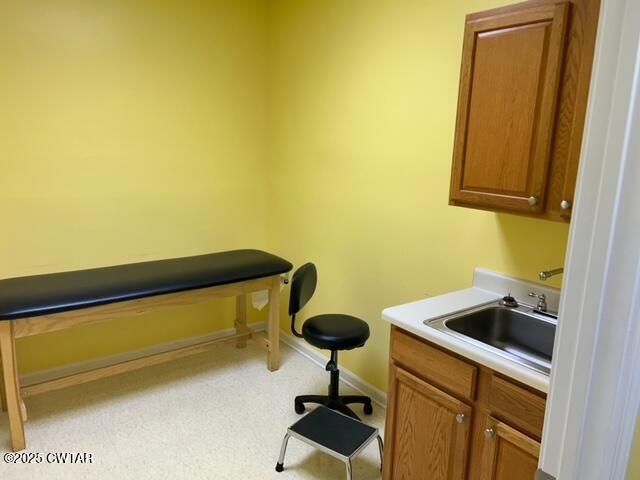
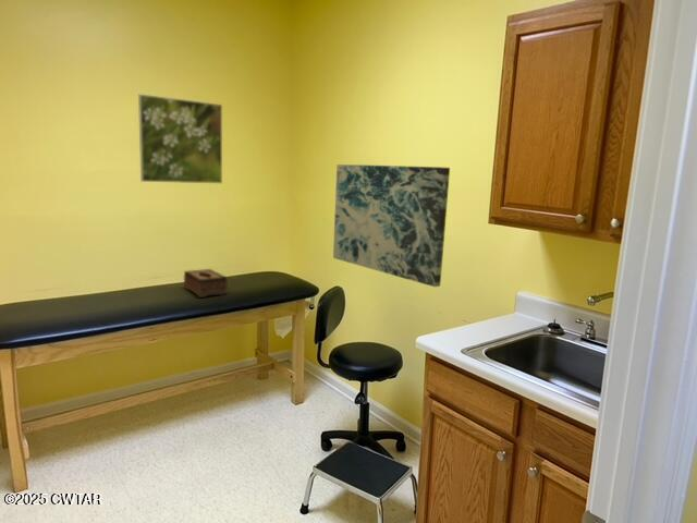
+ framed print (182, 142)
+ tissue box (205, 282)
+ wall art (383, 219)
